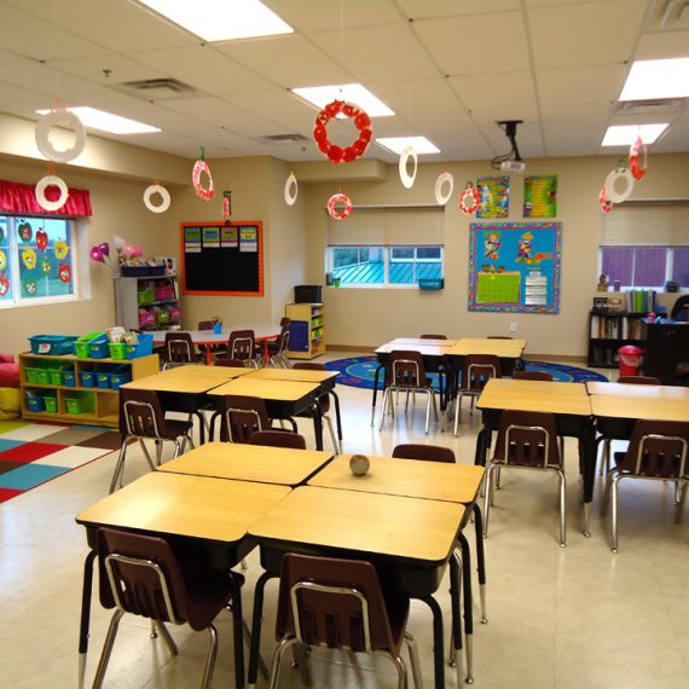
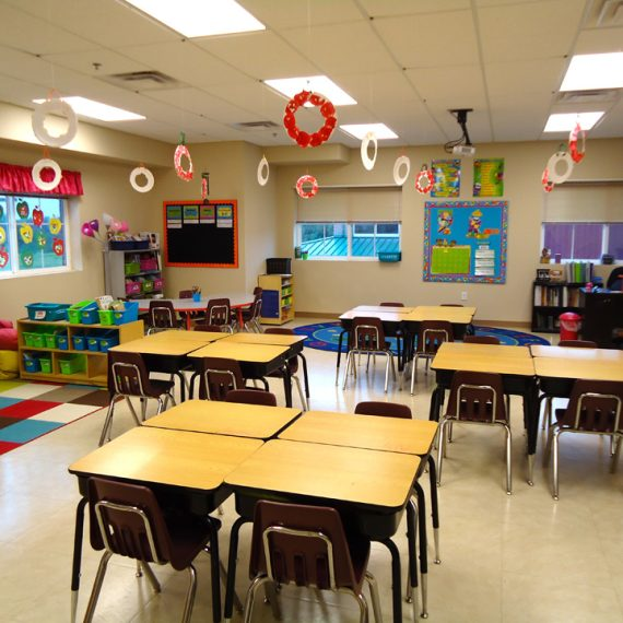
- apple (359, 464)
